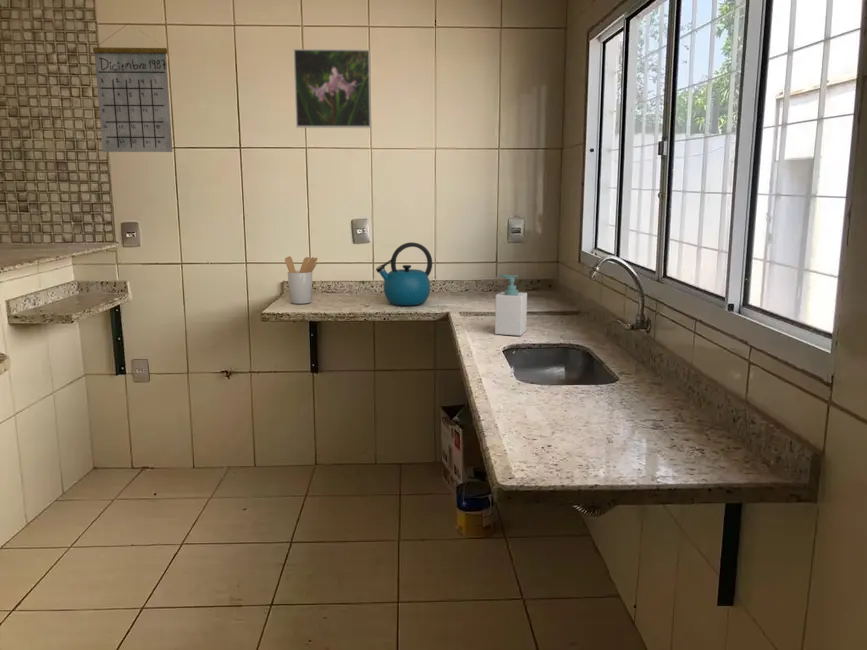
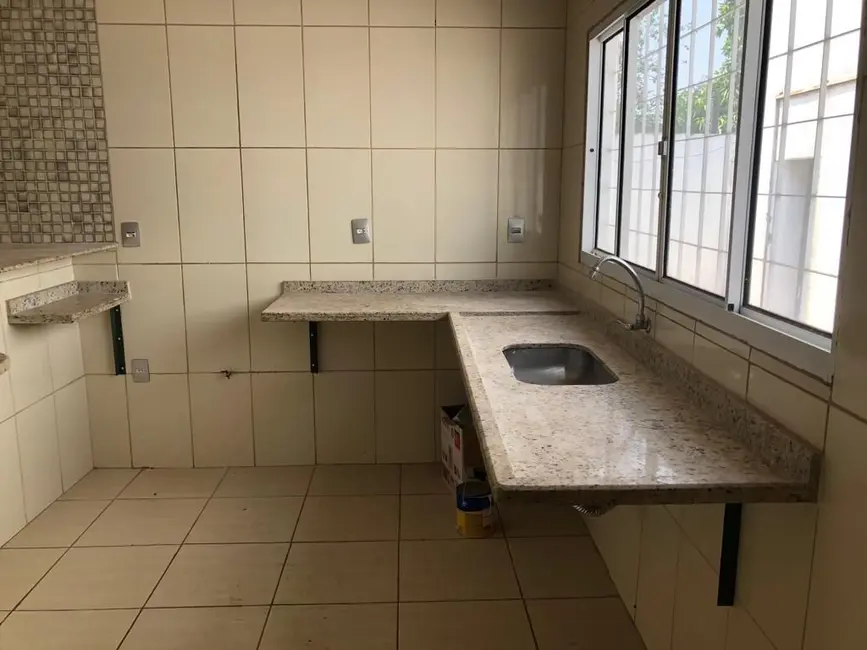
- utensil holder (303, 278)
- soap bottle (511, 303)
- calendar (133, 88)
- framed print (332, 89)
- kettle (404, 273)
